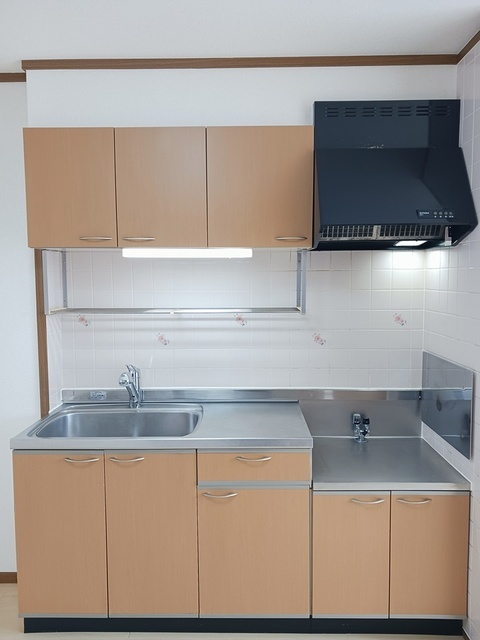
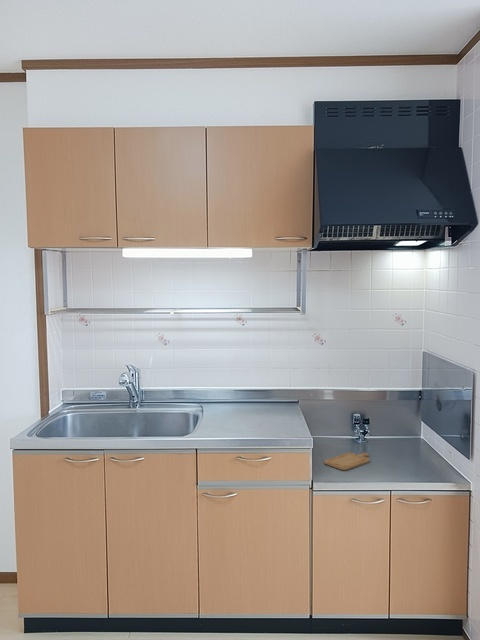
+ chopping board (350, 459)
